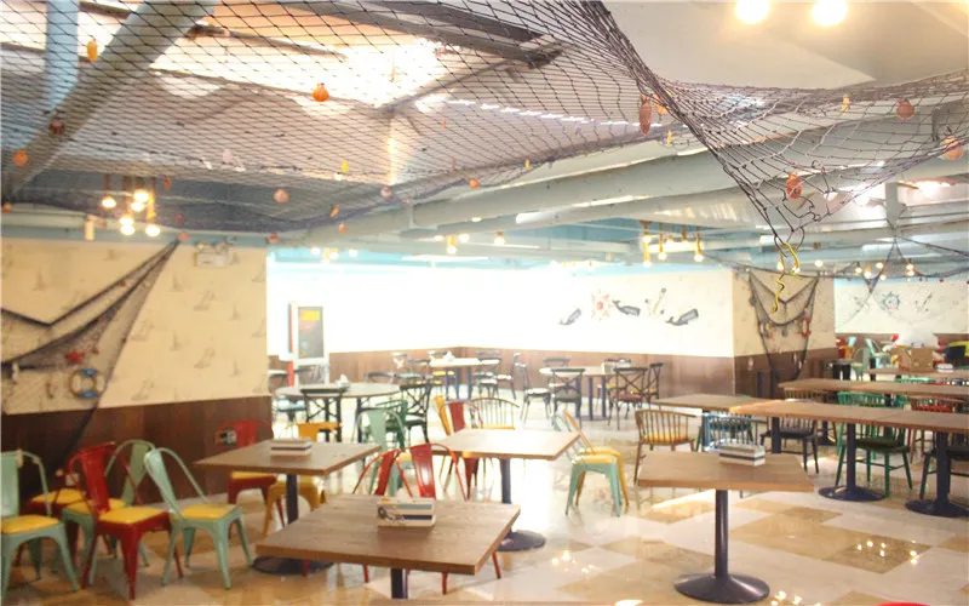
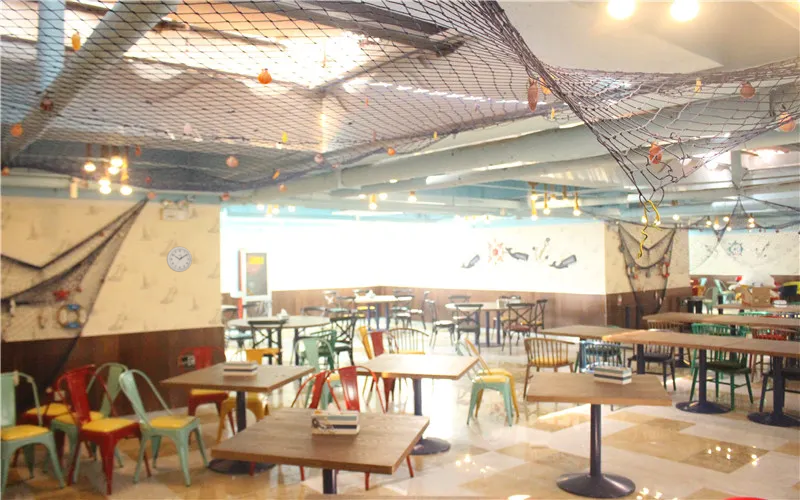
+ wall clock (179, 259)
